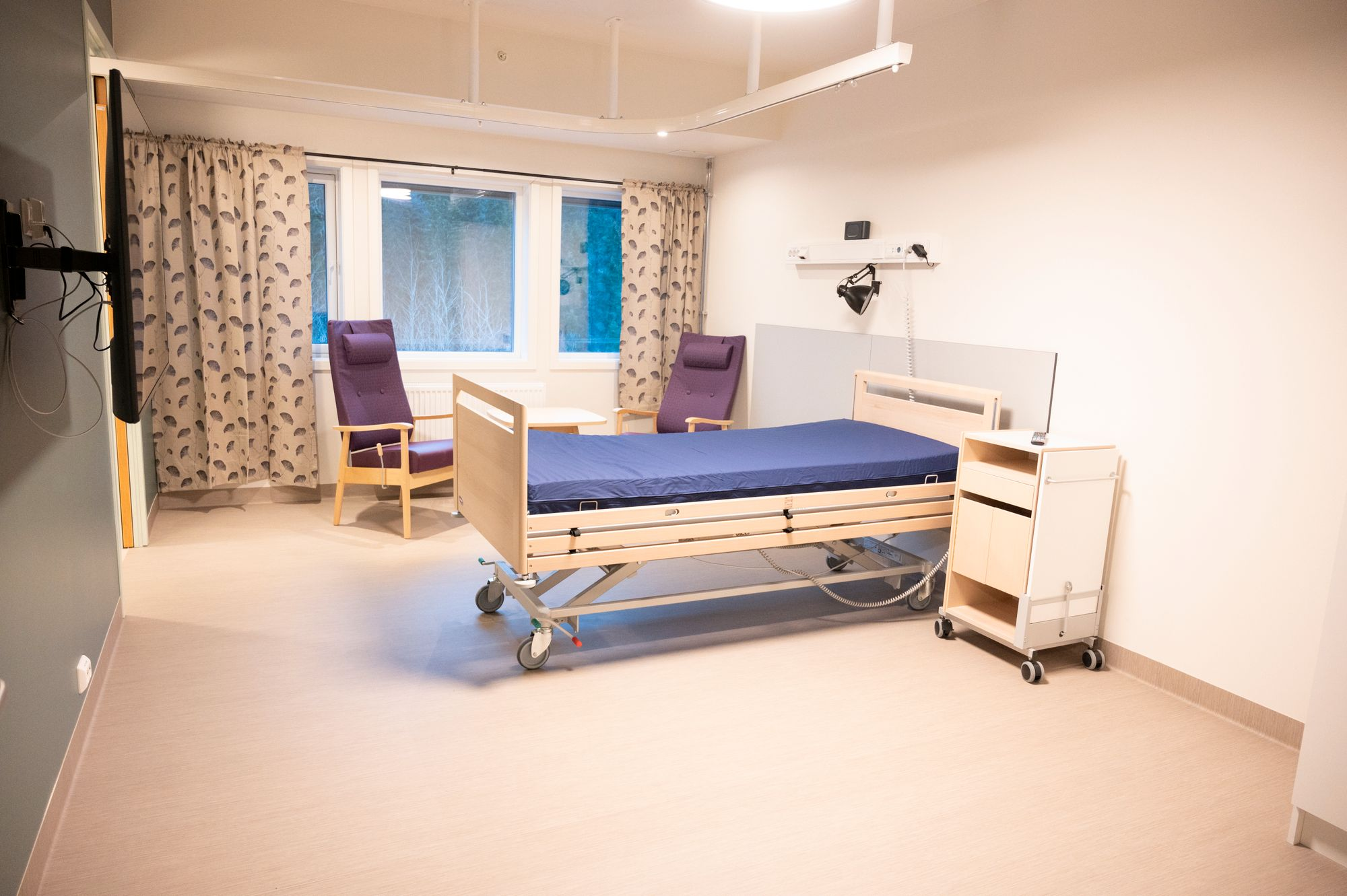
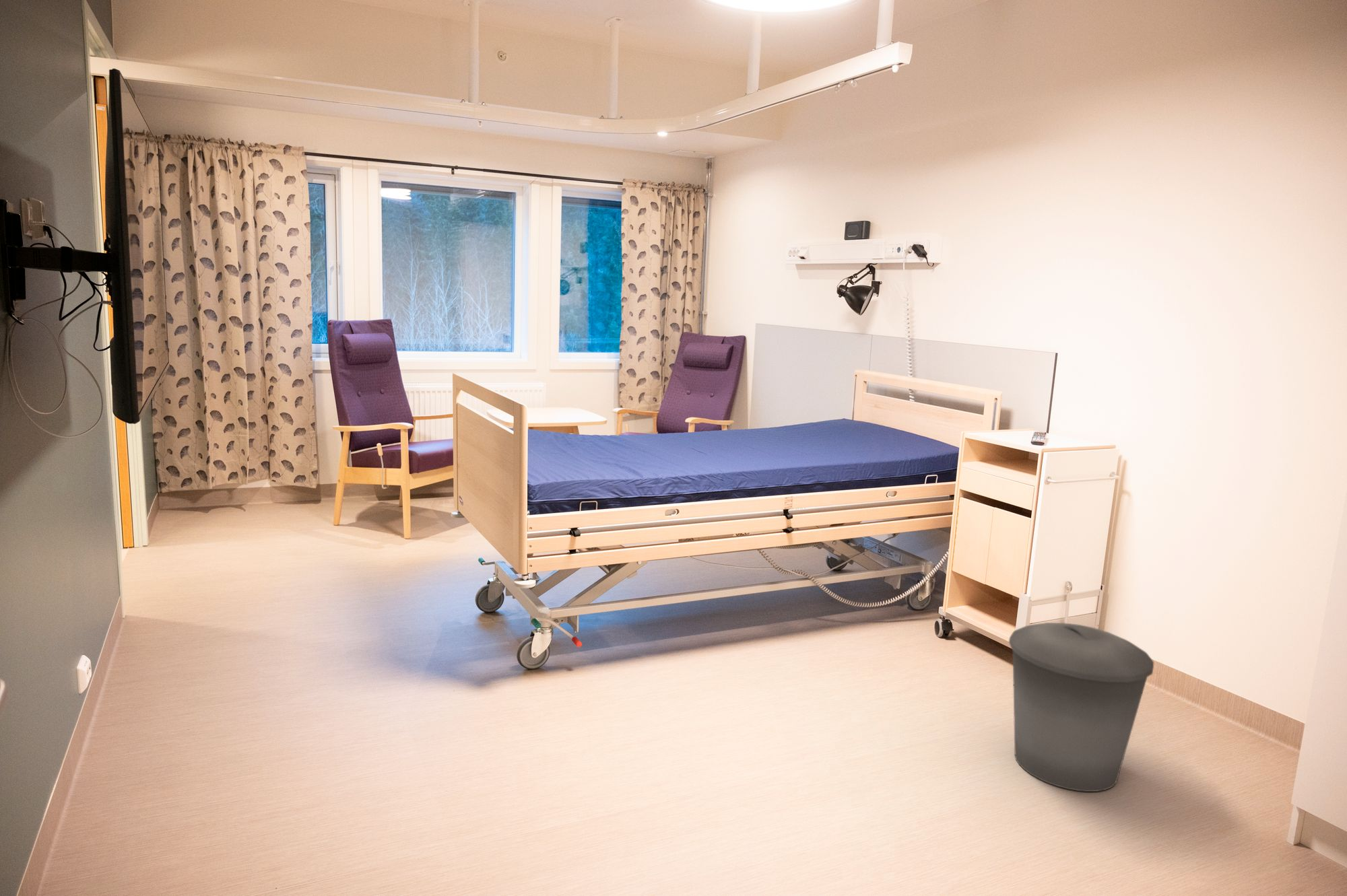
+ trash can (1074, 697)
